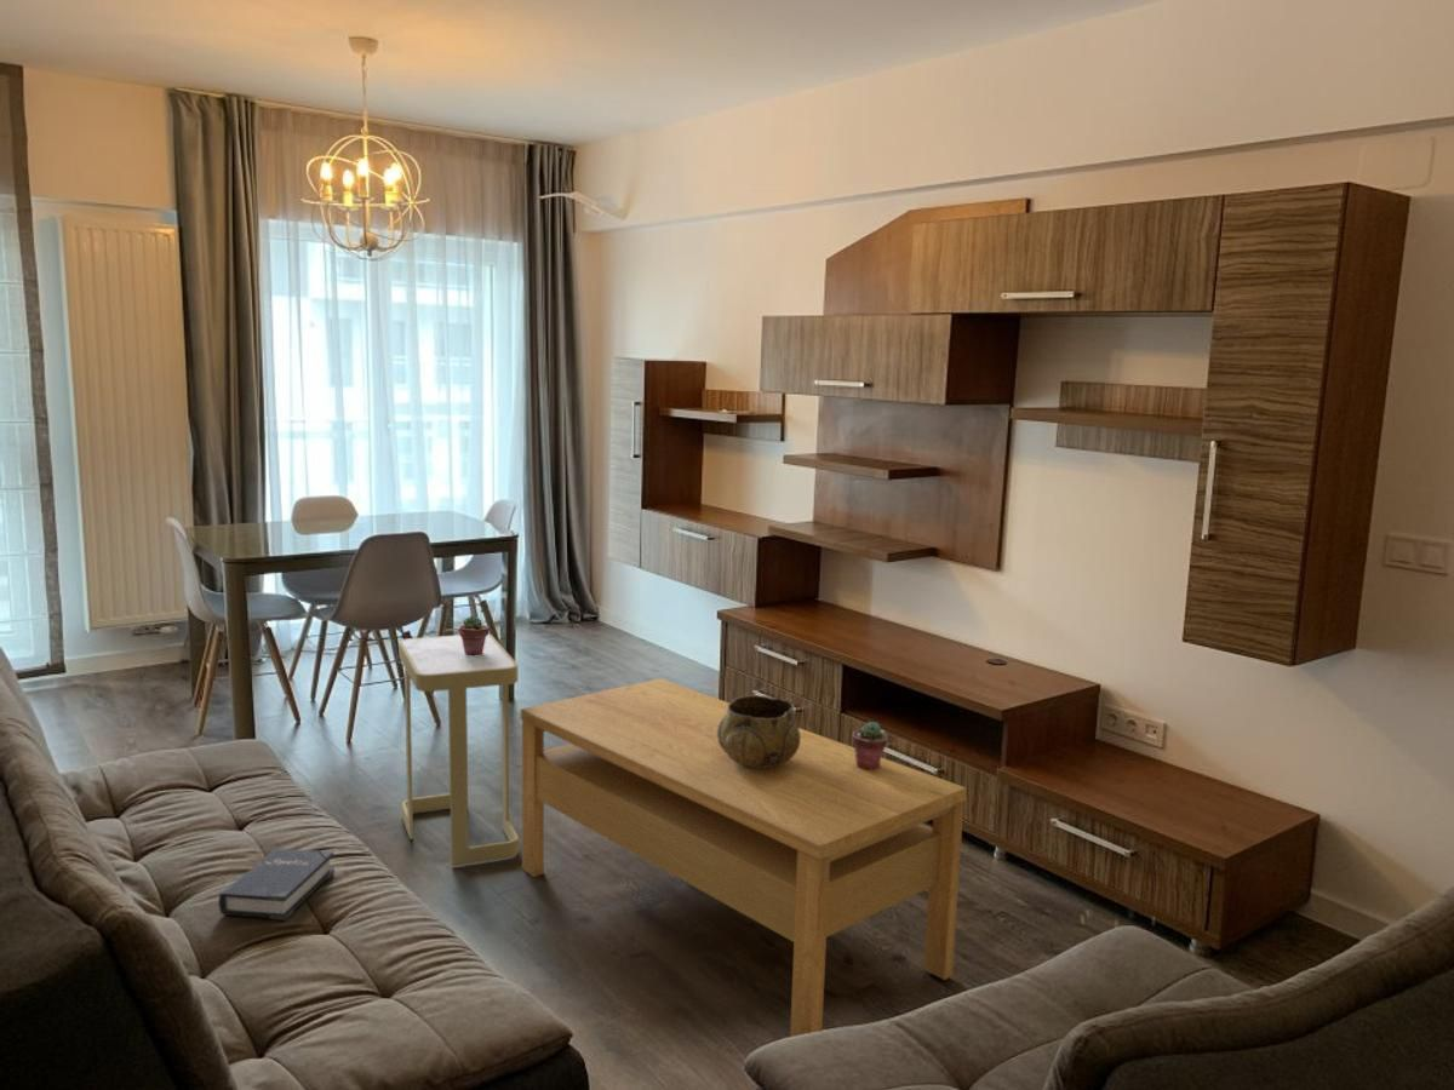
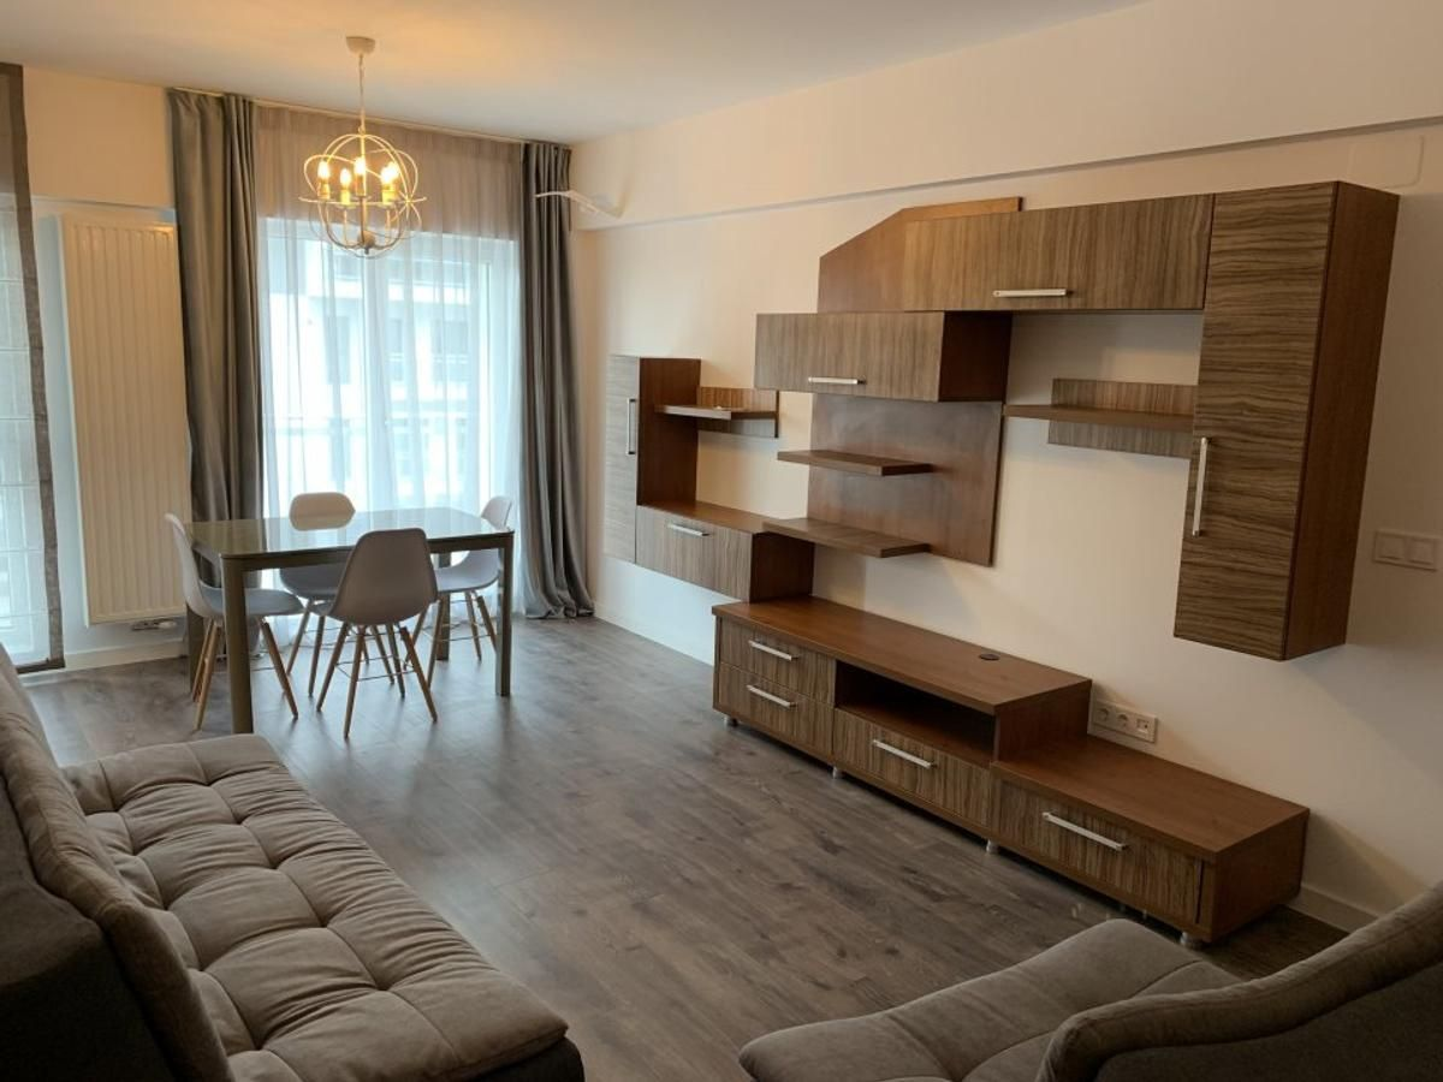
- potted succulent (869, 742)
- side table (457, 744)
- coffee table (721, 832)
- decorative bowl (759, 733)
- hardback book (279, 882)
- potted succulent (474, 633)
